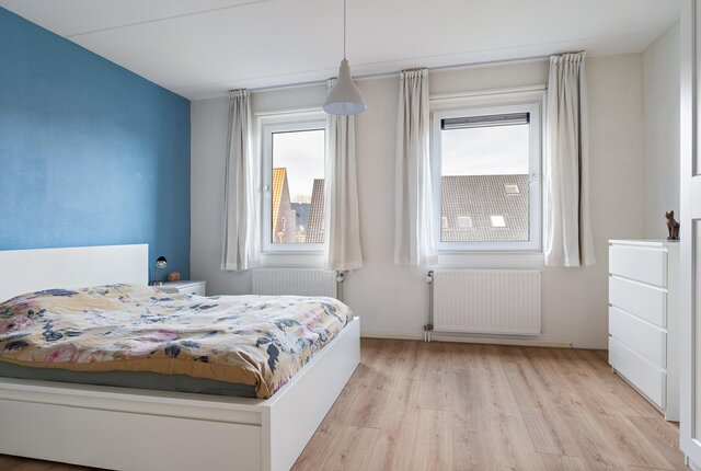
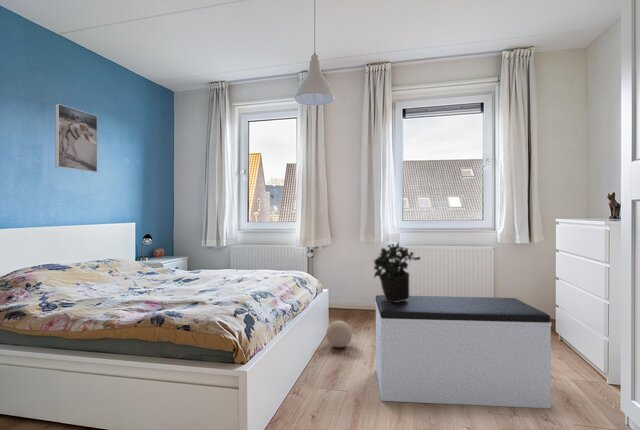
+ bench (453, 344)
+ potted plant (400, 271)
+ ball (339, 333)
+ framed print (77, 140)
